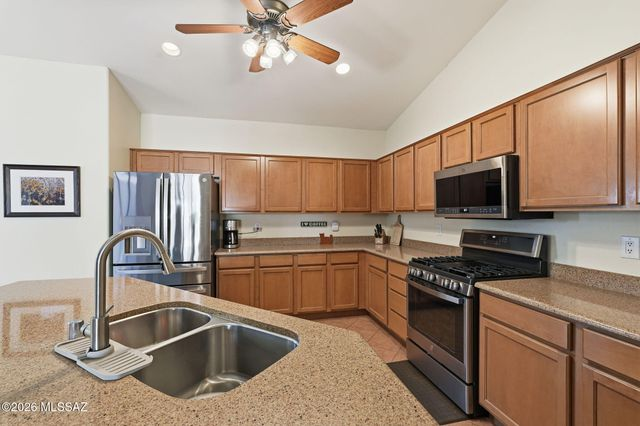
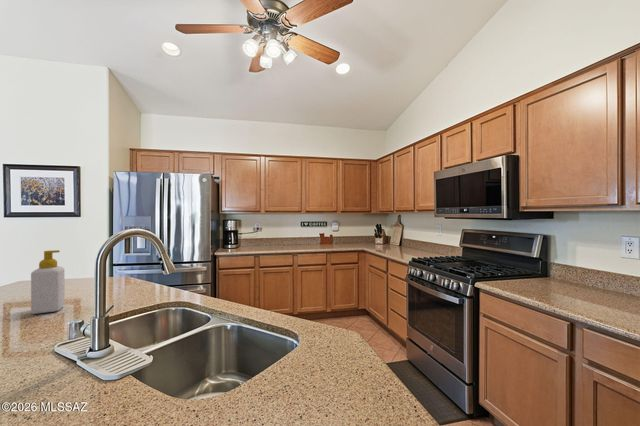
+ soap bottle (48, 280)
